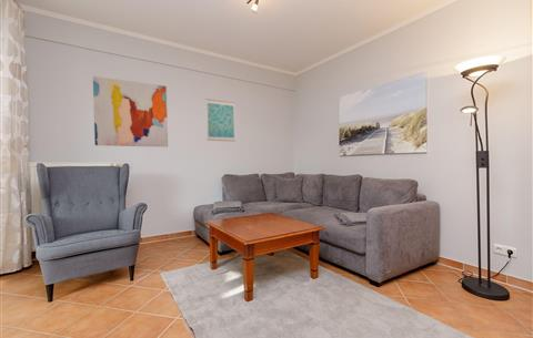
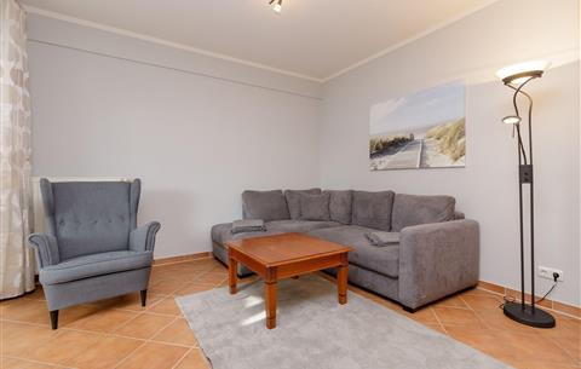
- wall art (221, 121)
- wall art (132, 113)
